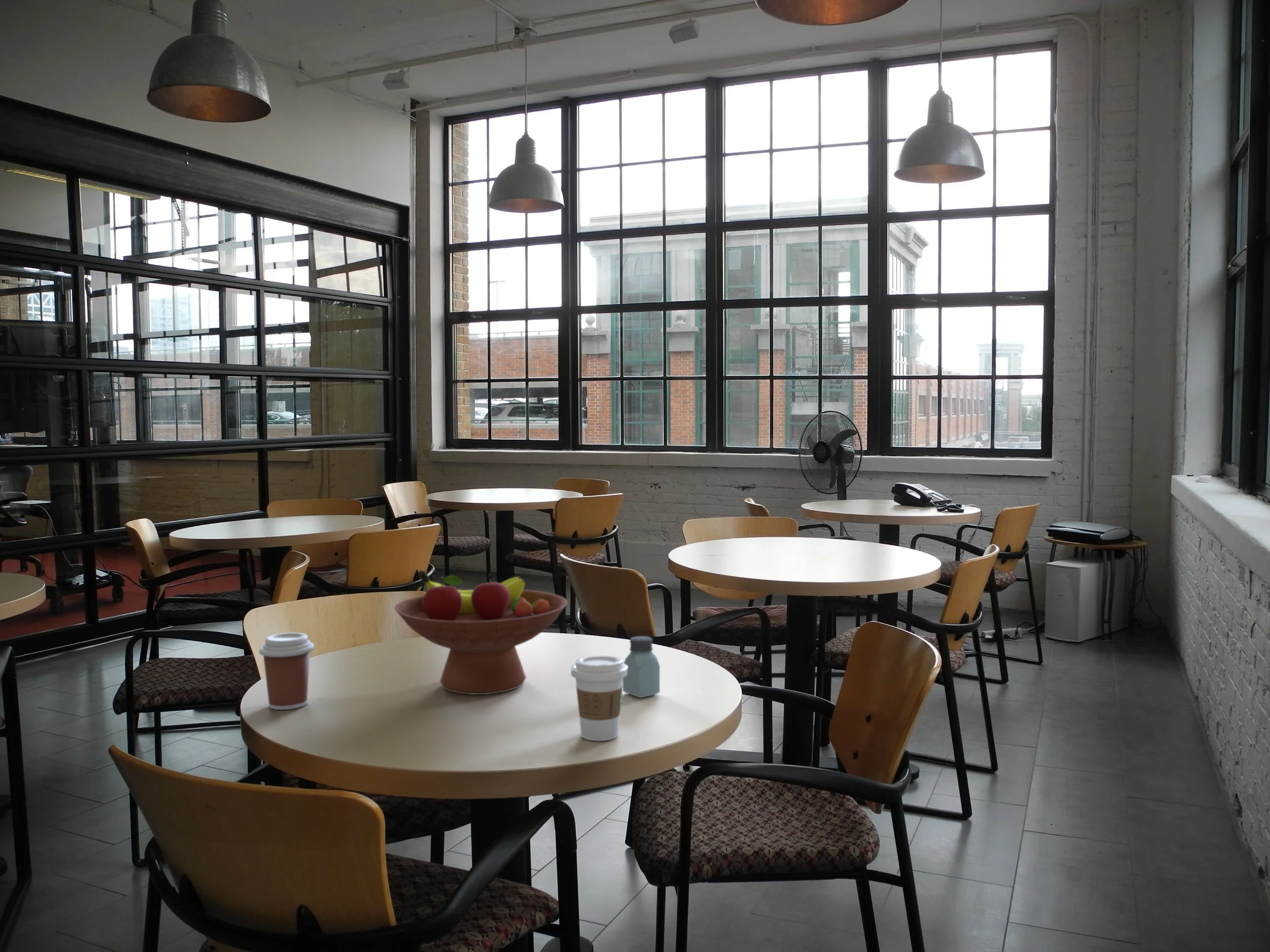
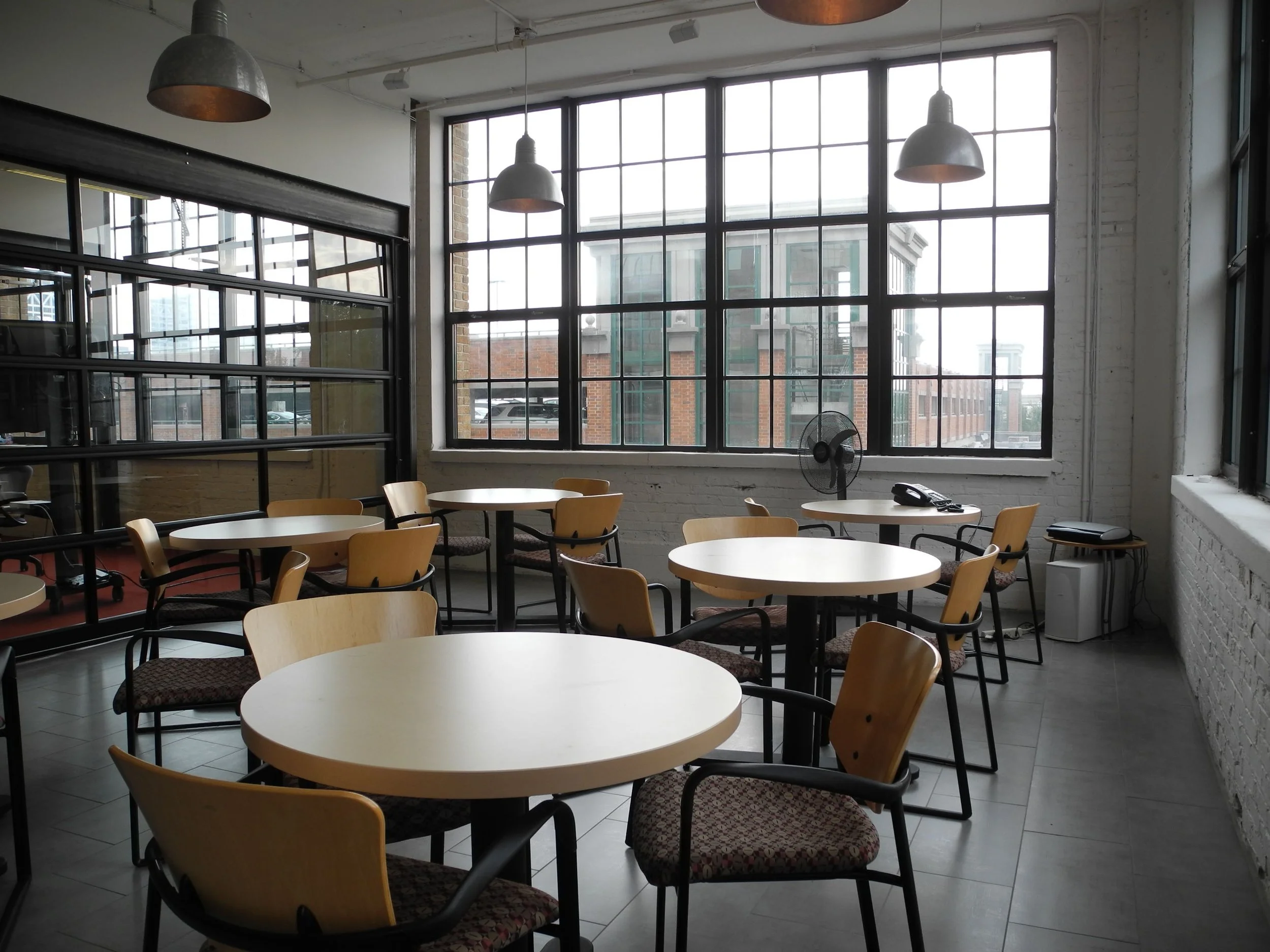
- coffee cup (599, 697)
- saltshaker (641, 666)
- fruit bowl (482, 628)
- coffee cup (287, 670)
